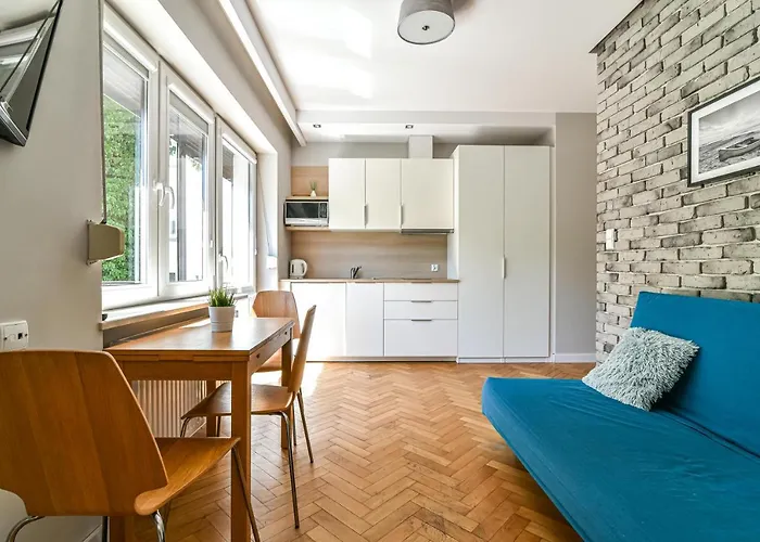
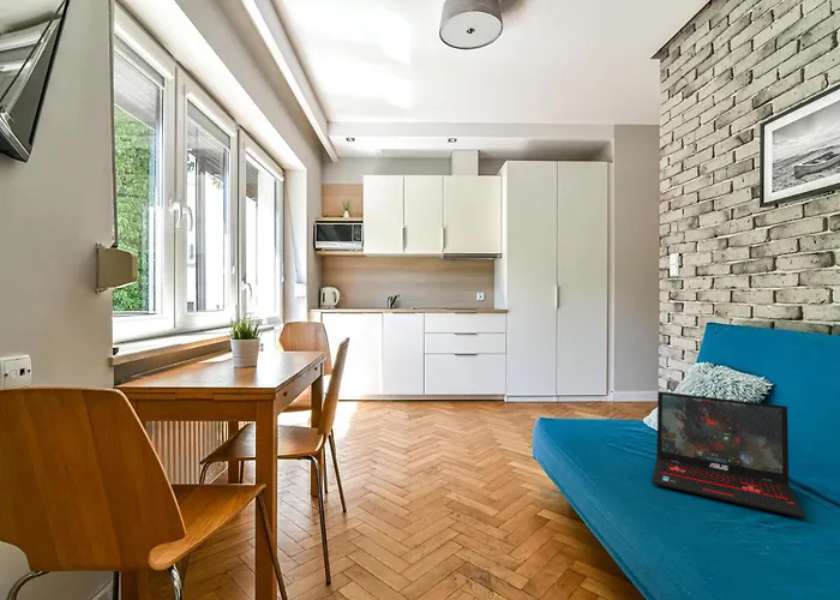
+ laptop (719, 445)
